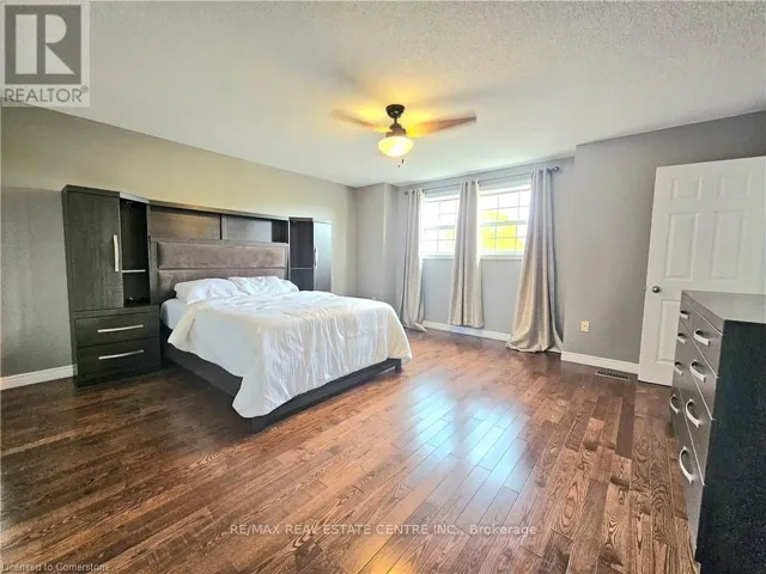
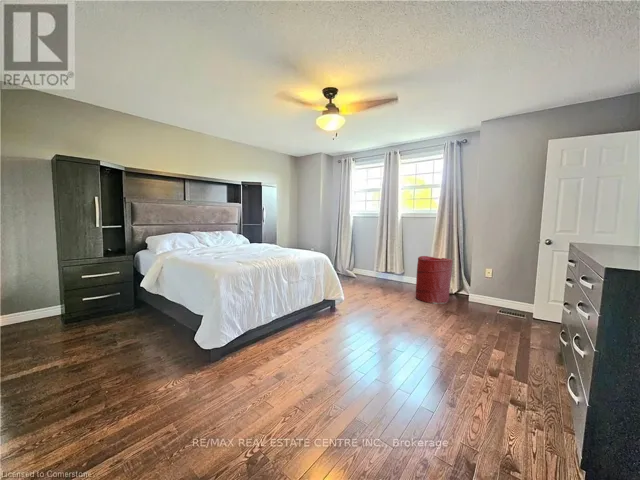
+ laundry hamper (433, 278)
